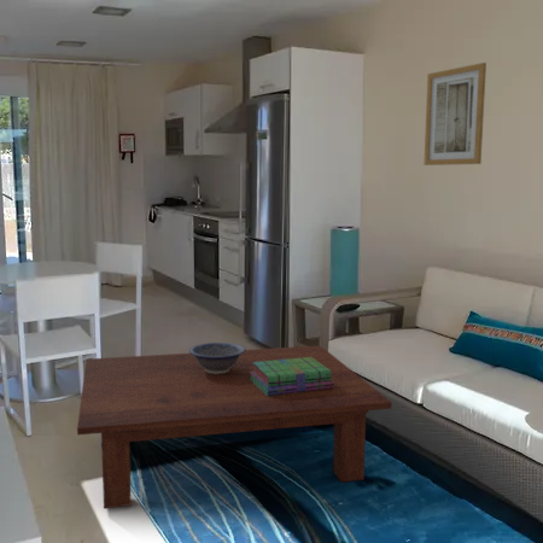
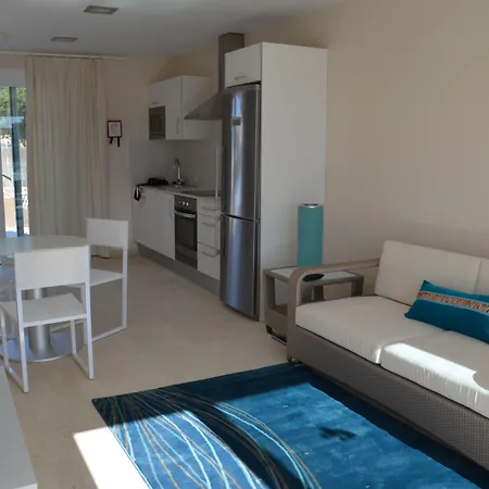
- coffee table (223, 416)
- wall art (453, 117)
- decorative bowl (217, 358)
- stack of books (291, 374)
